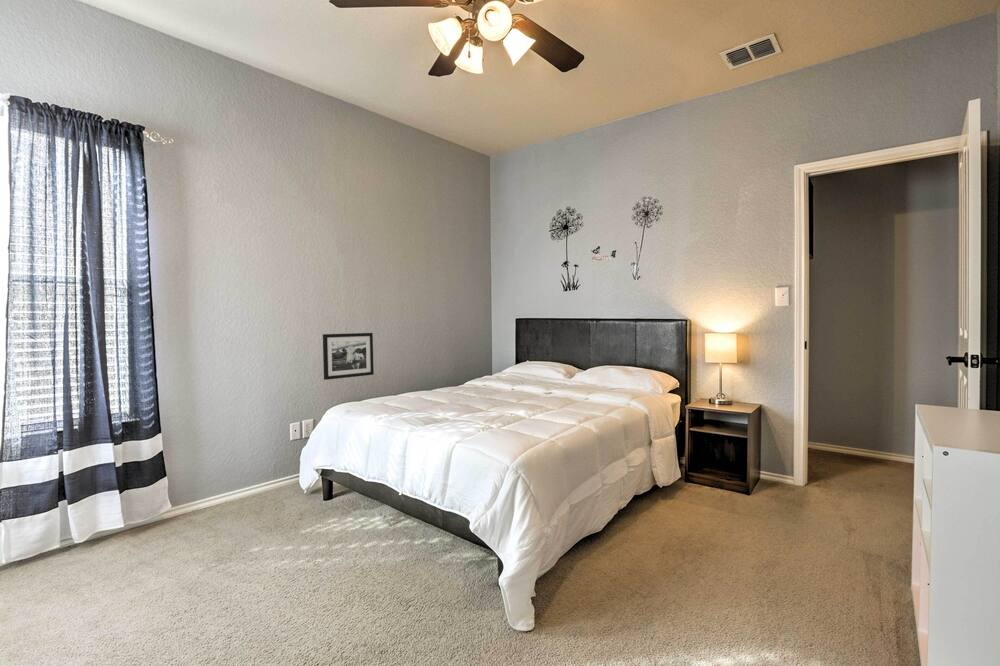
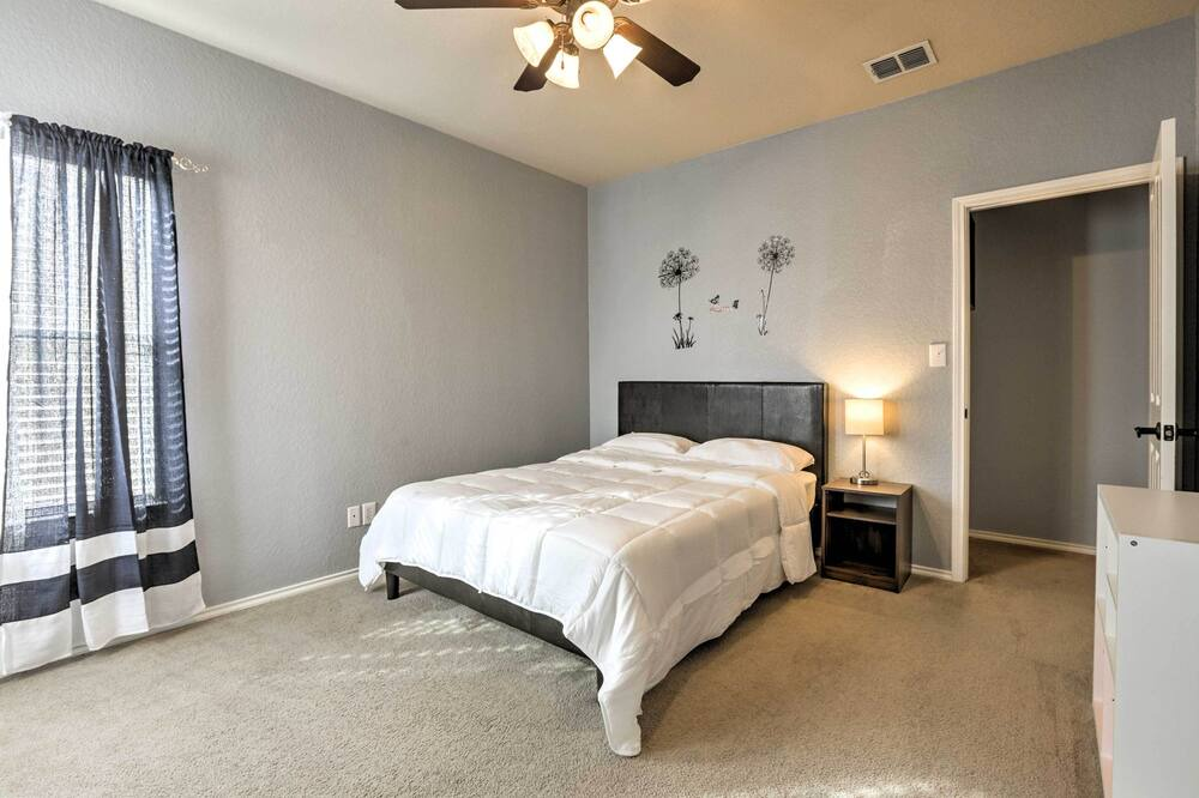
- picture frame (349, 355)
